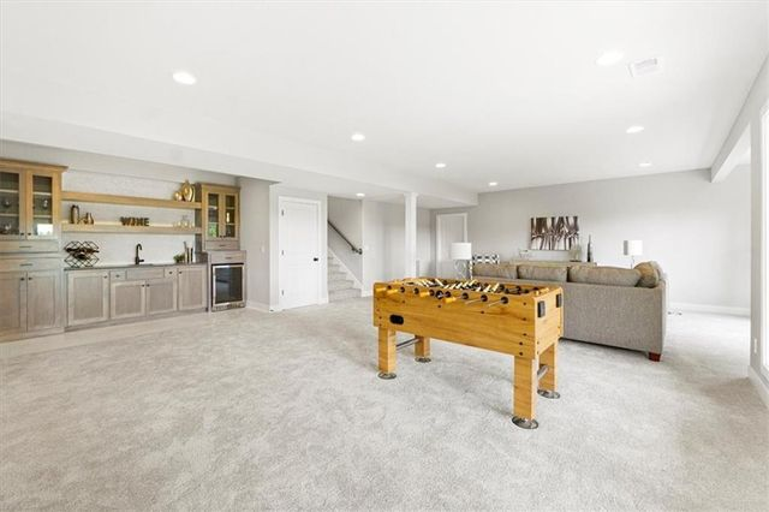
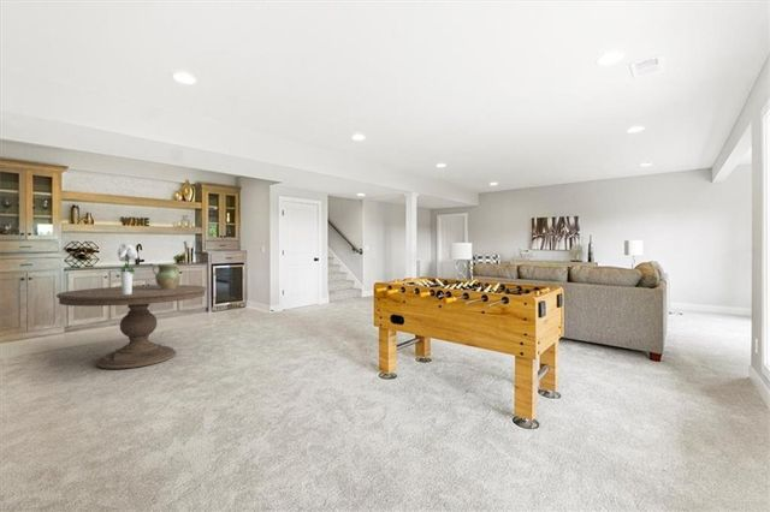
+ bouquet (128, 268)
+ ceramic jug (166, 276)
+ dining table (138, 323)
